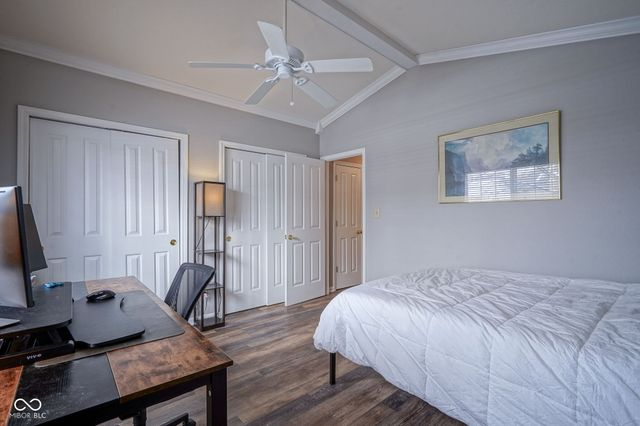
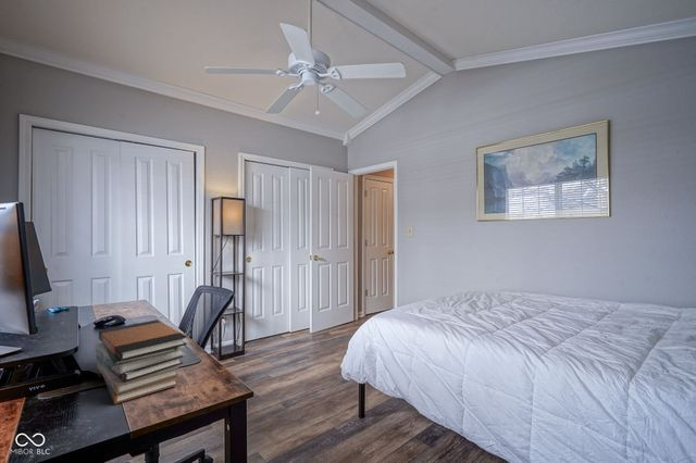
+ book stack (139, 355)
